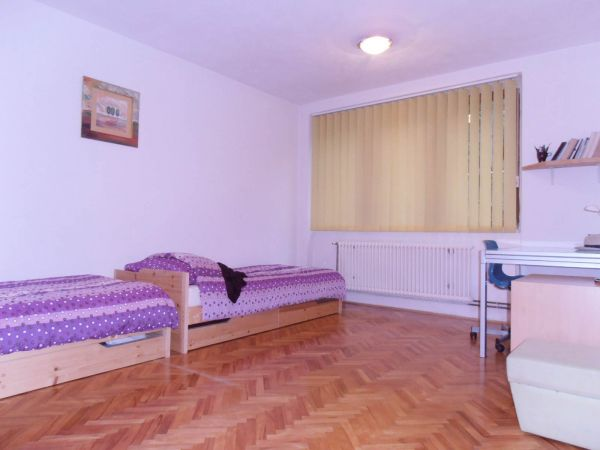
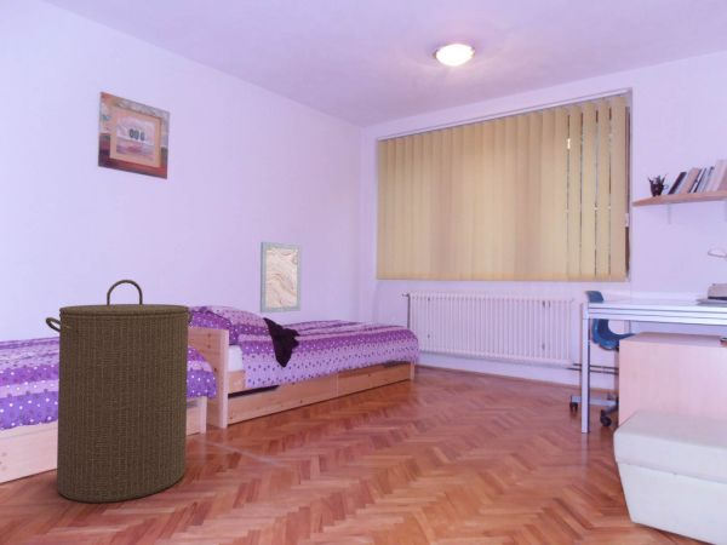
+ laundry hamper (126, 378)
+ wall art (281, 277)
